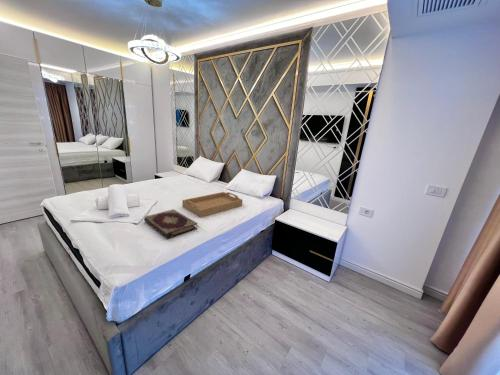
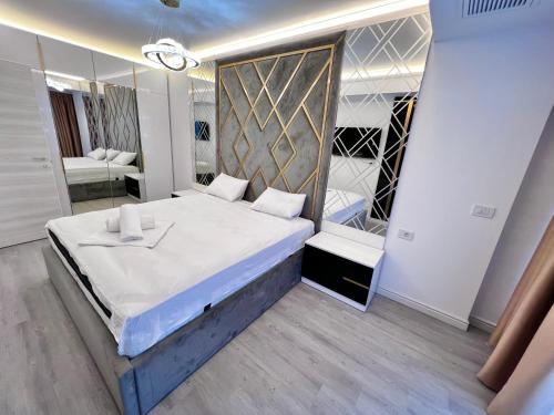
- book (170, 222)
- serving tray (213, 202)
